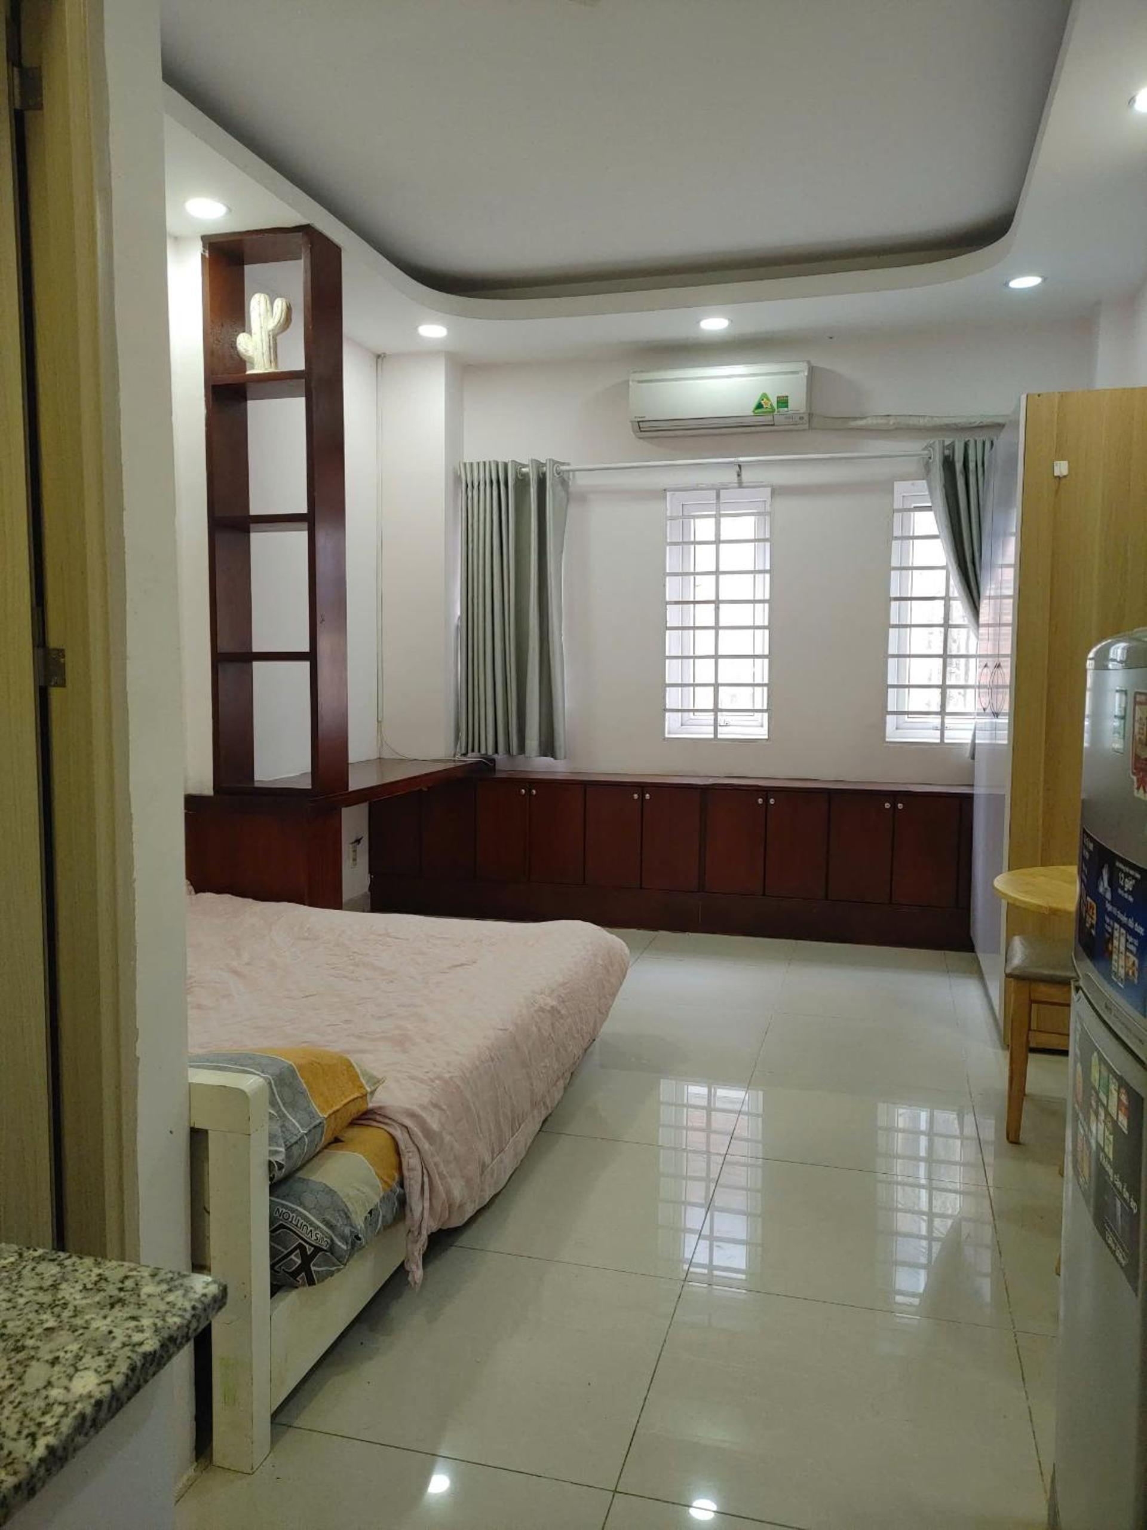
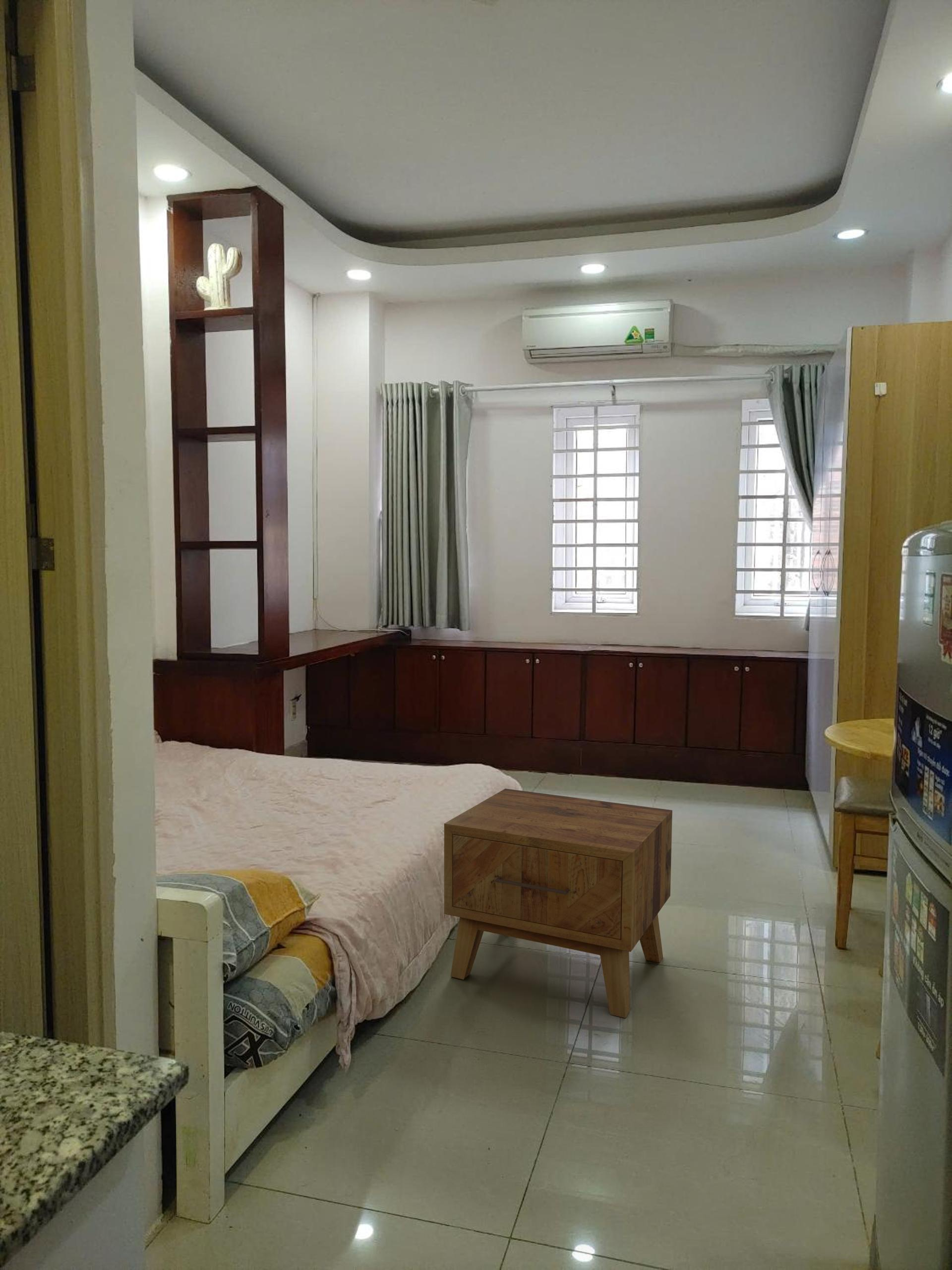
+ side table (559, 893)
